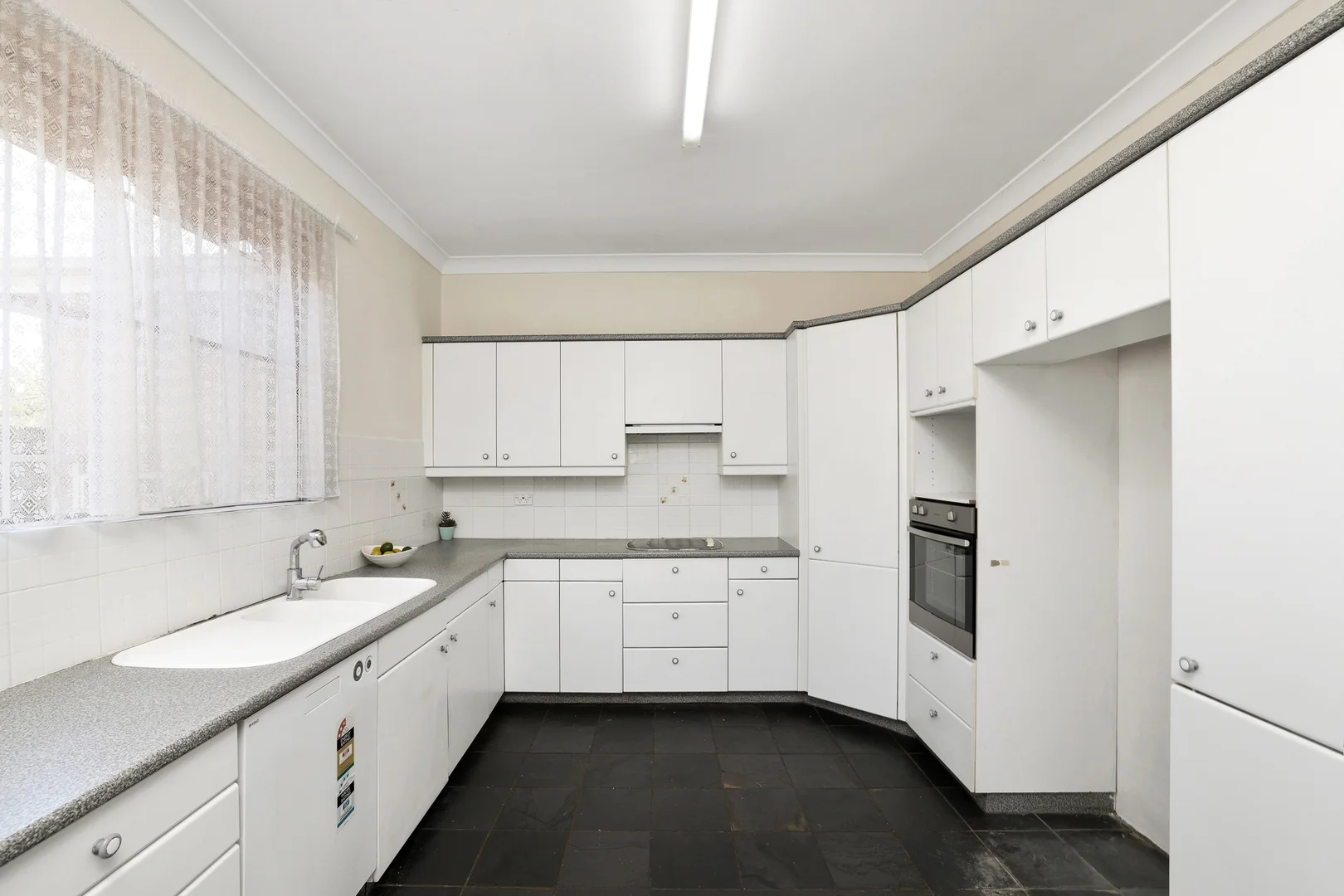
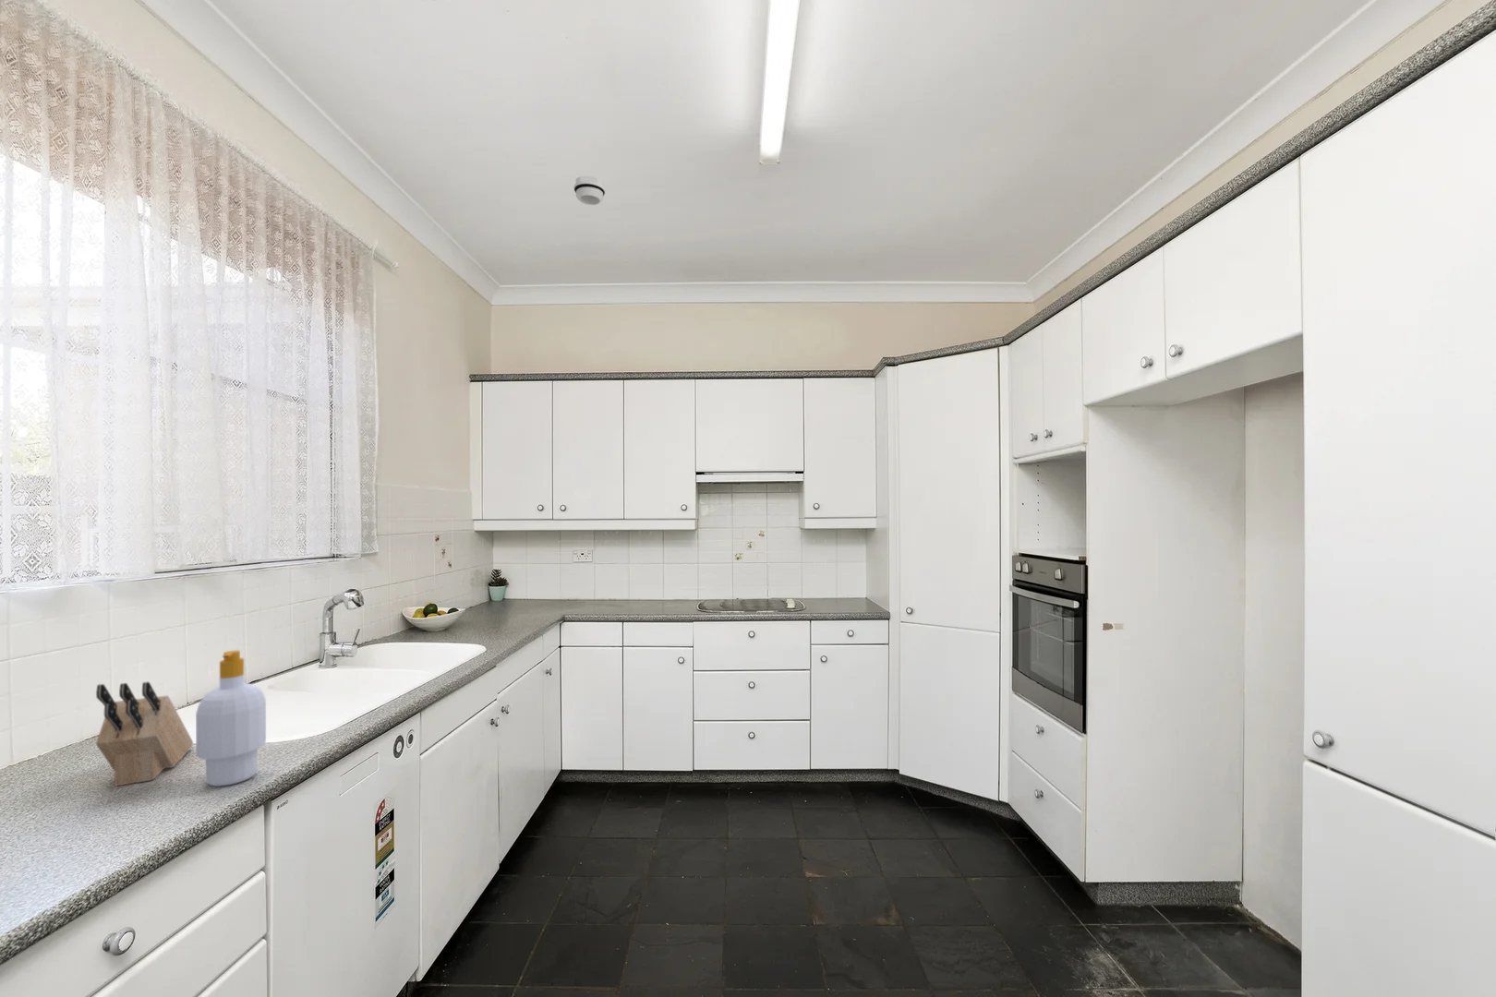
+ soap bottle (232, 714)
+ smoke detector (589, 191)
+ knife block (145, 720)
